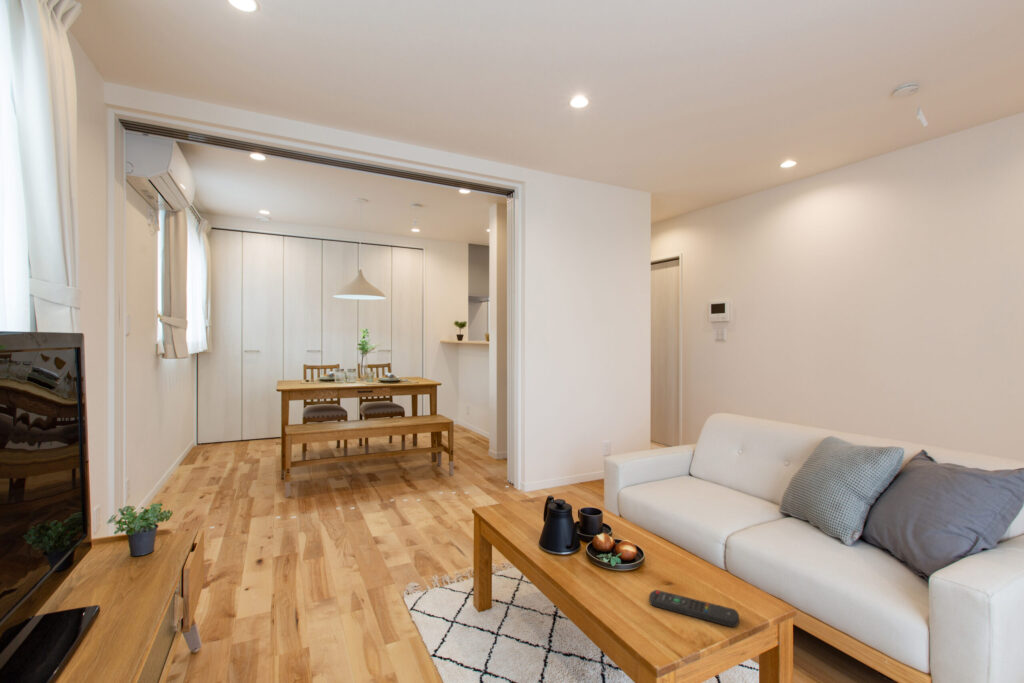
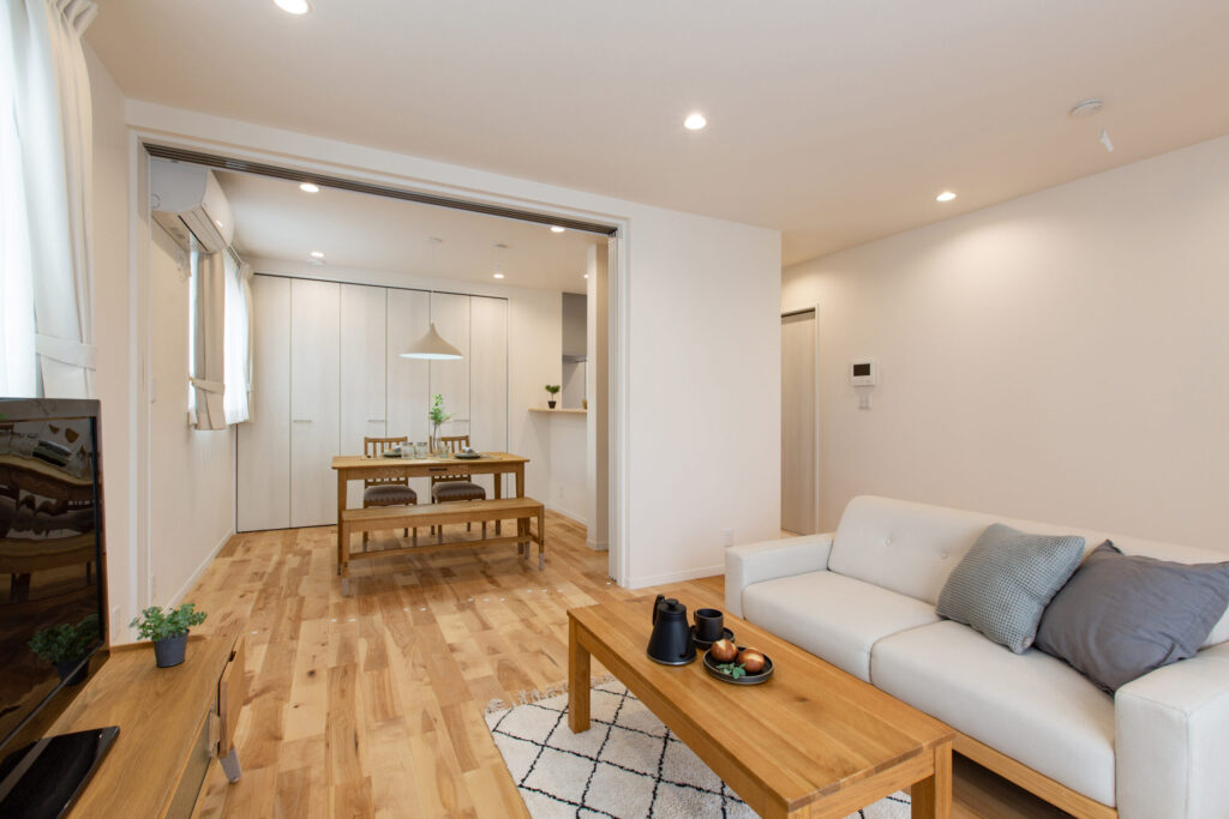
- remote control (692, 607)
